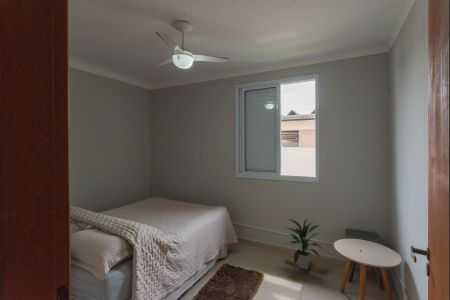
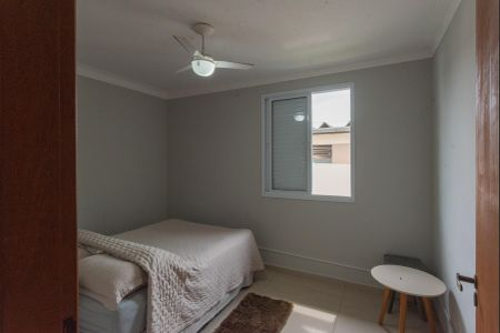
- indoor plant (302, 241)
